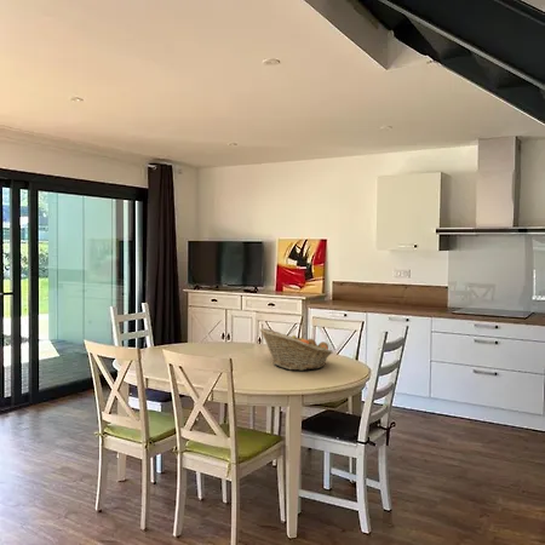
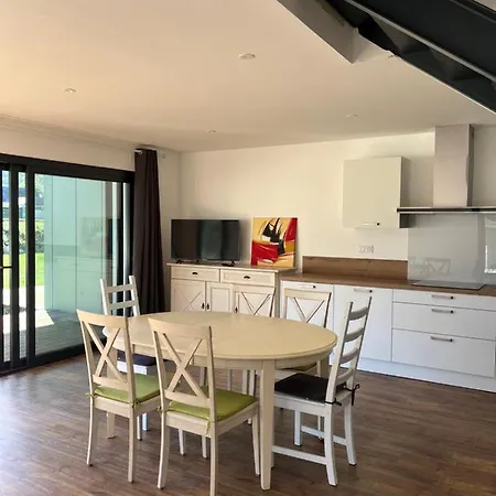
- fruit basket (294, 346)
